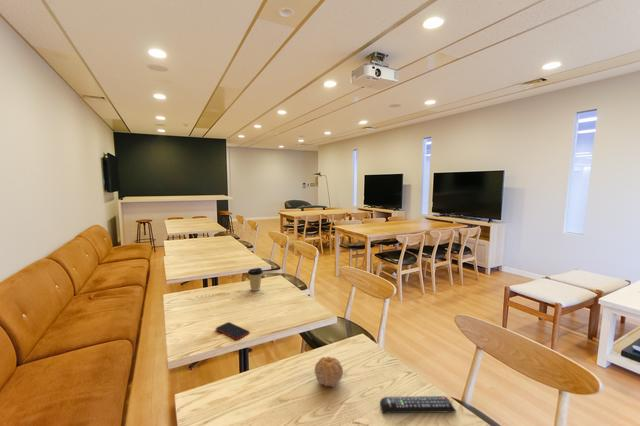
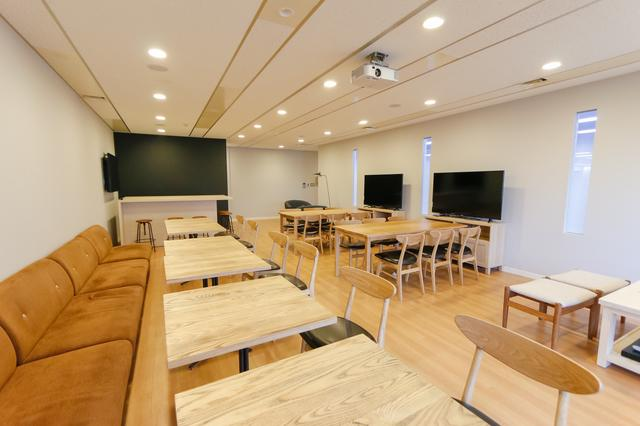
- remote control (417, 405)
- coffee cup (255, 279)
- smartphone (232, 330)
- fruit (328, 371)
